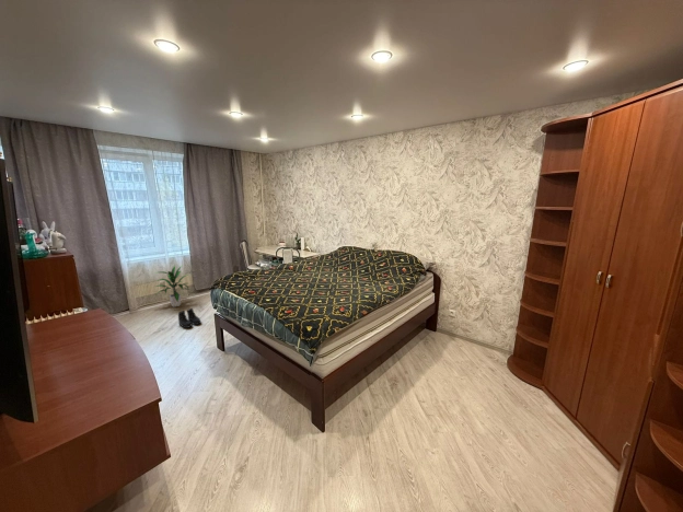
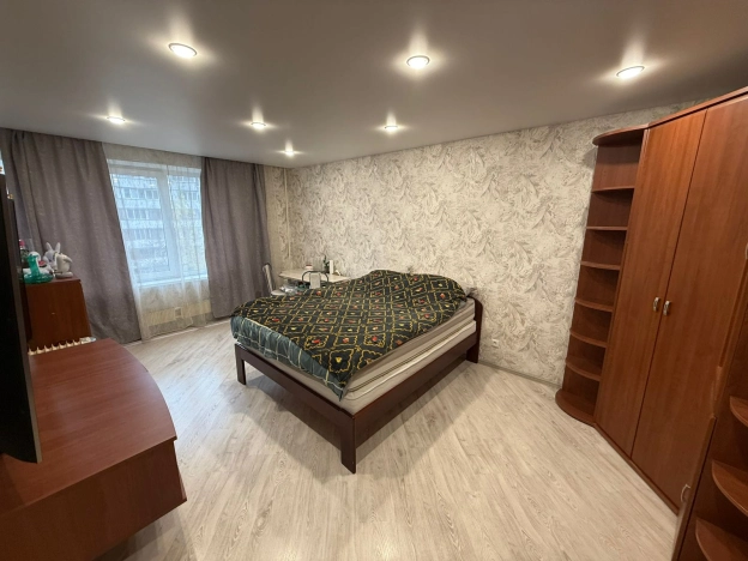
- boots (188, 317)
- indoor plant (173, 286)
